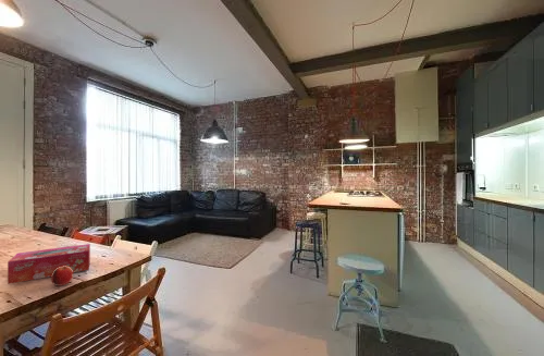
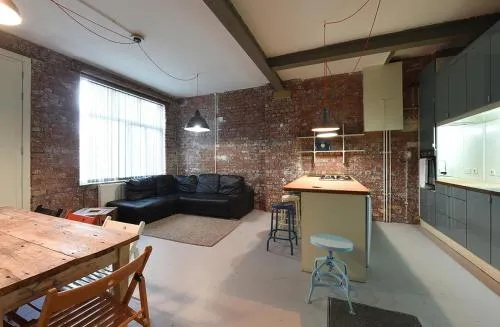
- tissue box (53, 261)
- fruit (62, 275)
